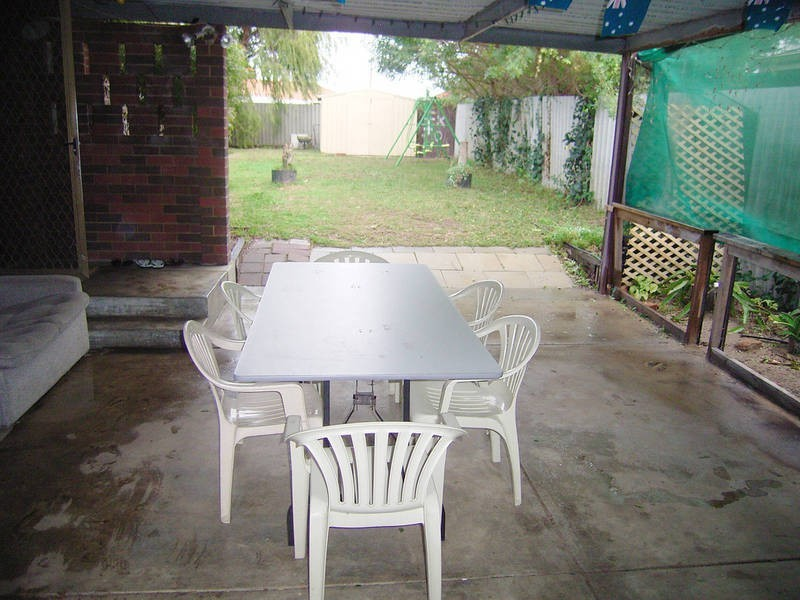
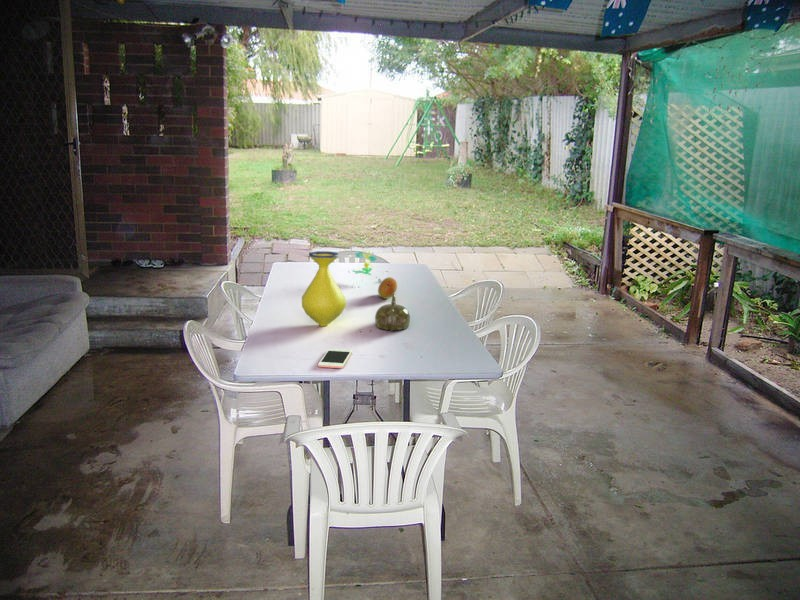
+ cell phone (335, 358)
+ vase (323, 289)
+ teapot (392, 312)
+ fruit (387, 287)
+ flower (364, 265)
